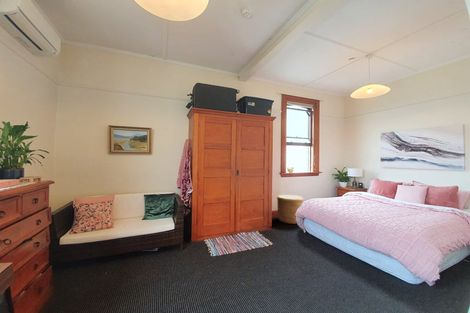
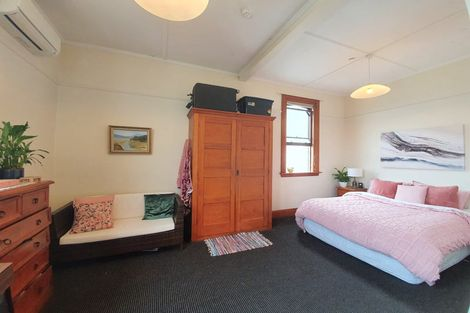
- basket (289, 208)
